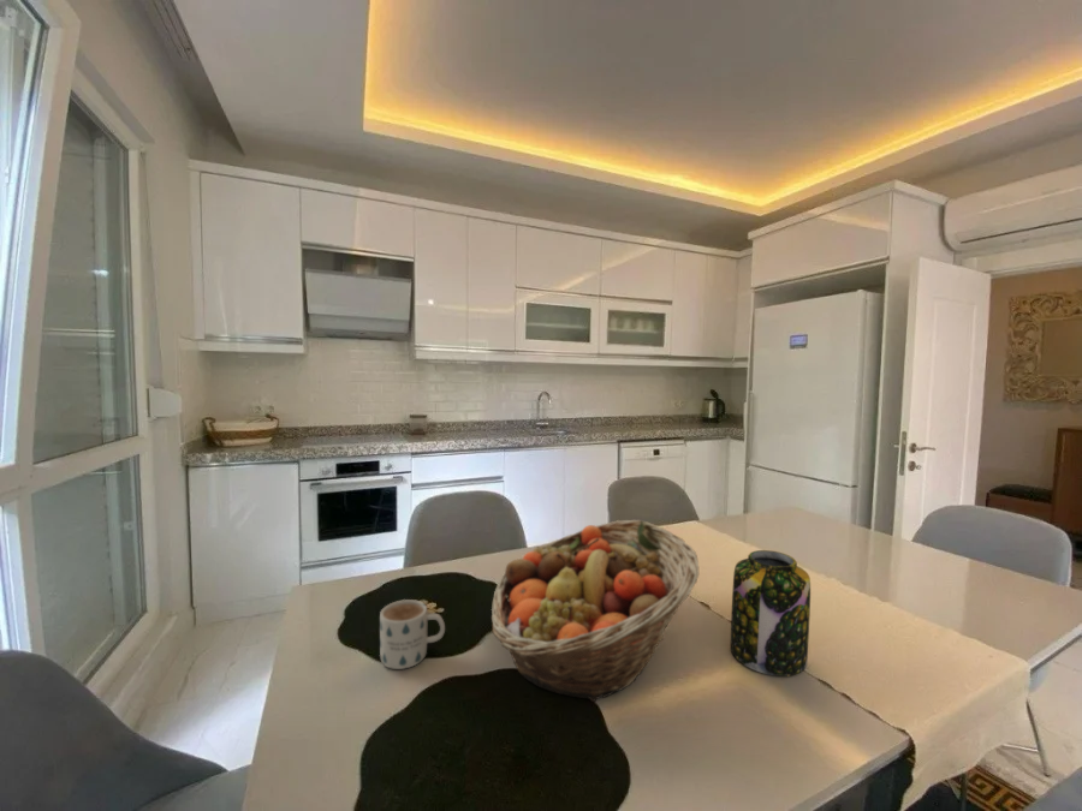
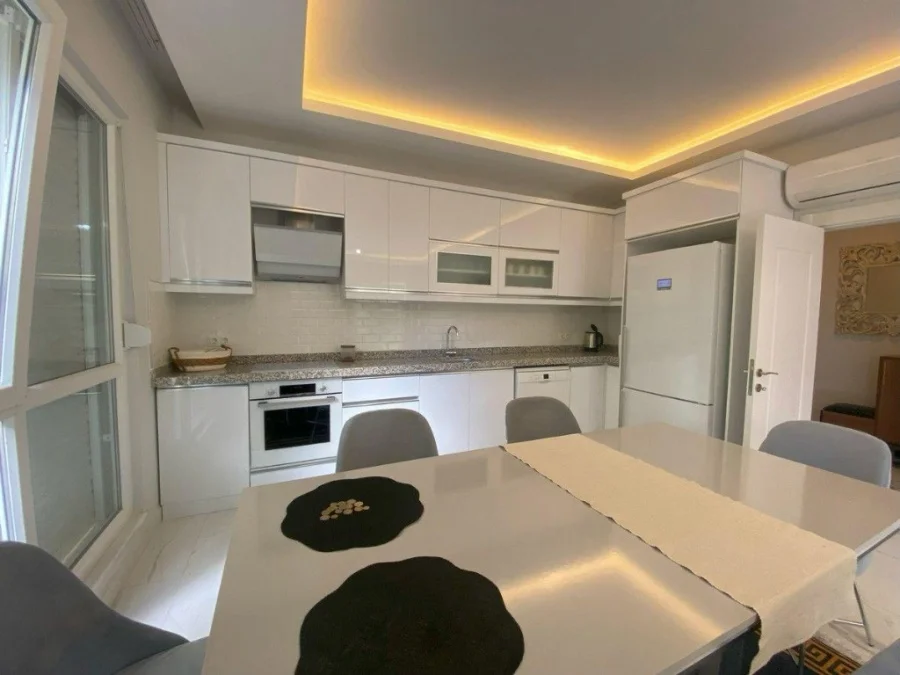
- mug (412, 632)
- jar (769, 606)
- fruit basket (589, 591)
